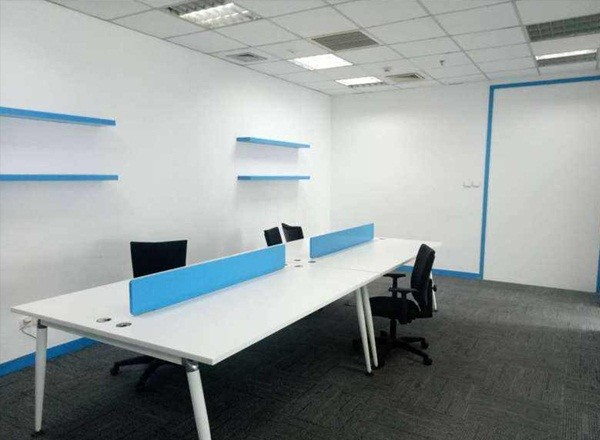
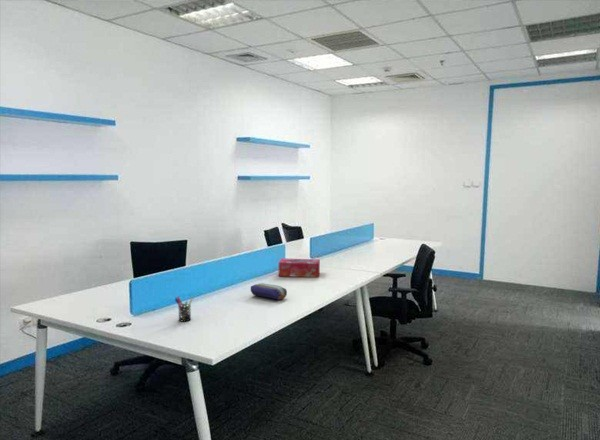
+ pen holder (184, 307)
+ tissue box (299, 267)
+ pencil case (268, 291)
